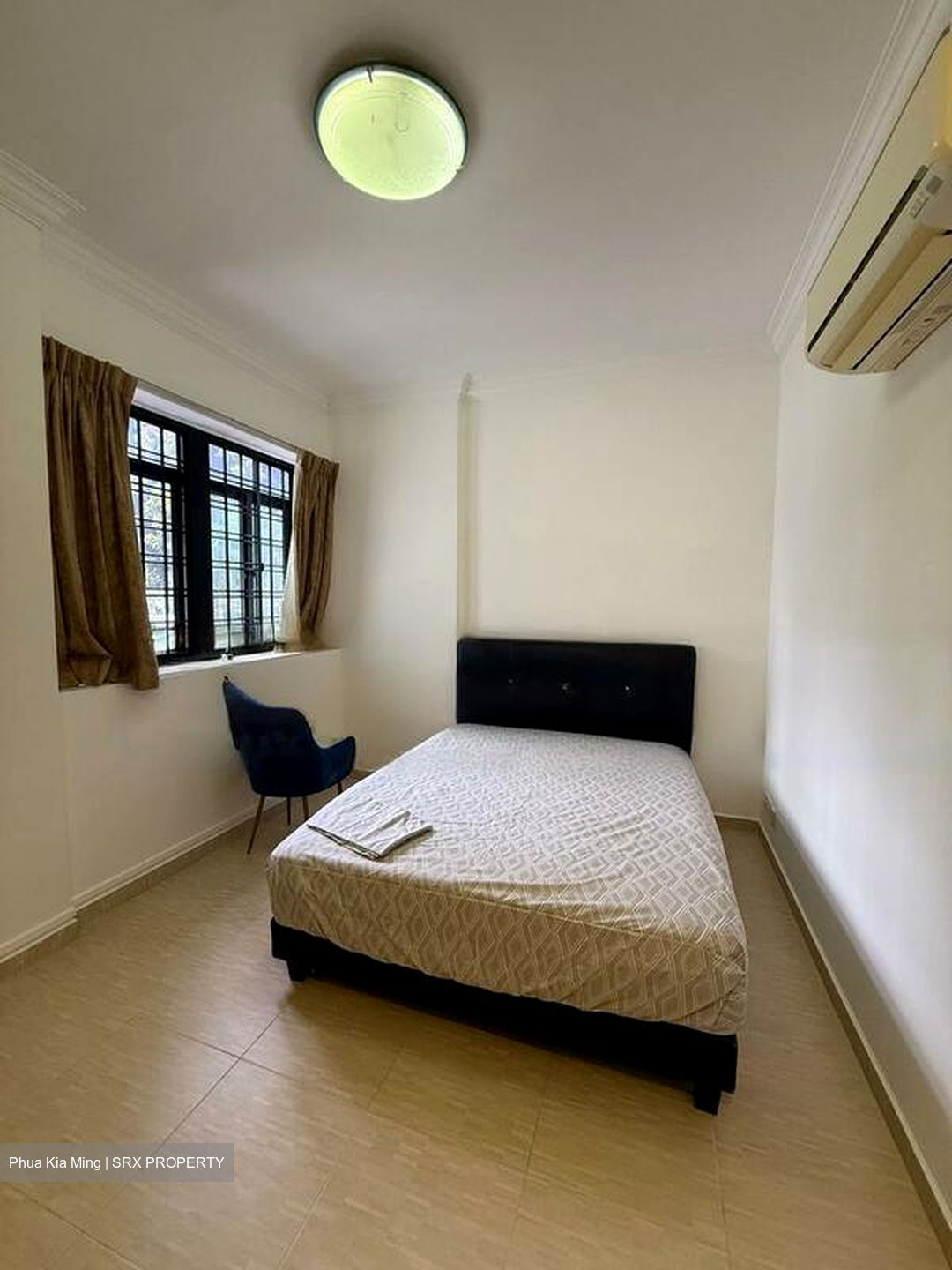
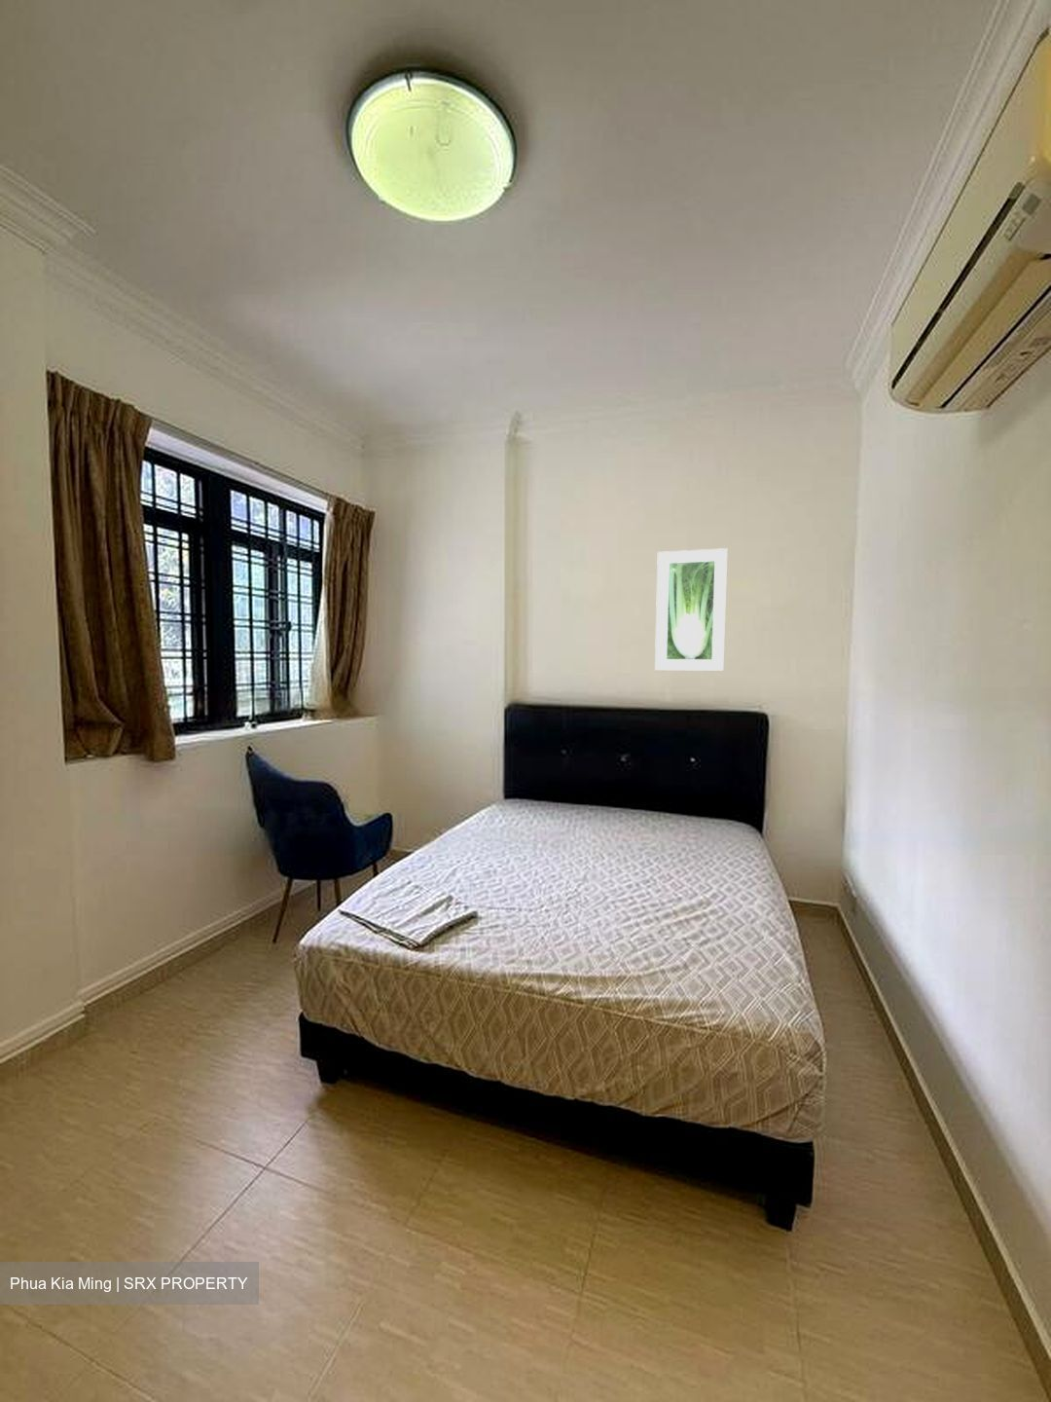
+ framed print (690, 610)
